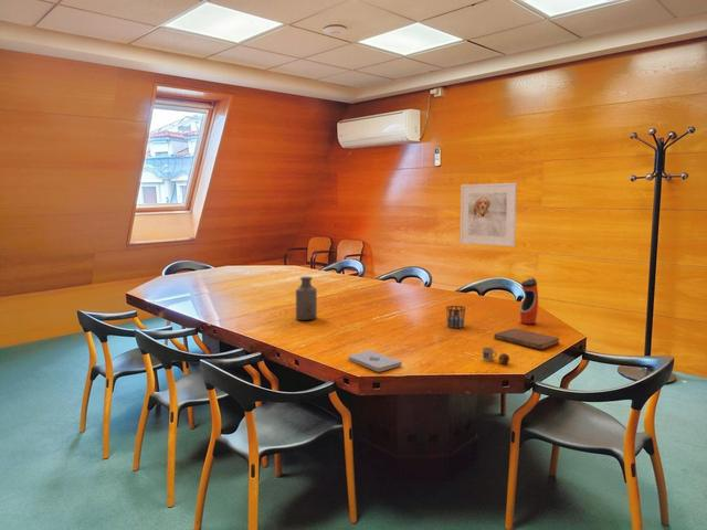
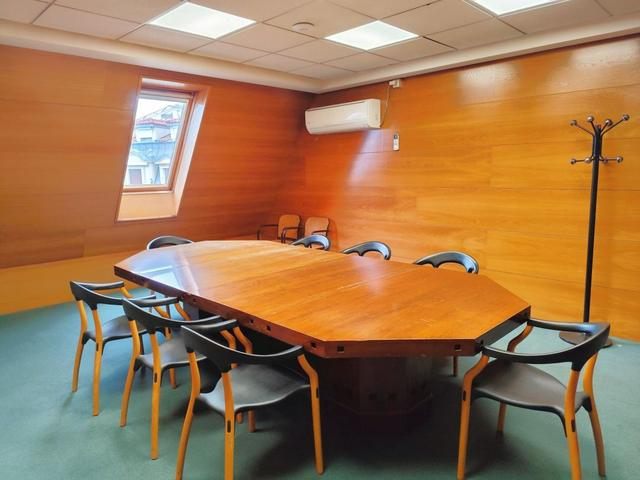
- notebook (526, 338)
- mug (495, 356)
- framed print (487, 214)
- cup (455, 316)
- notepad (373, 360)
- water bottle (529, 299)
- bottle (306, 297)
